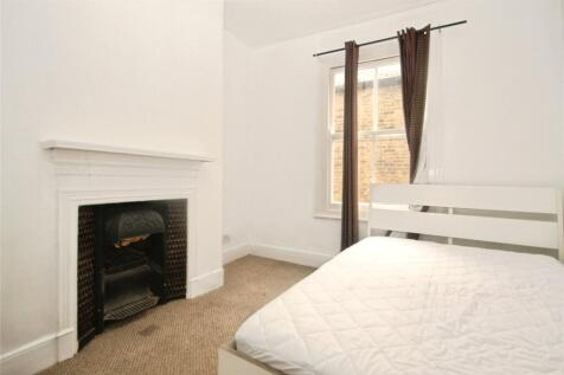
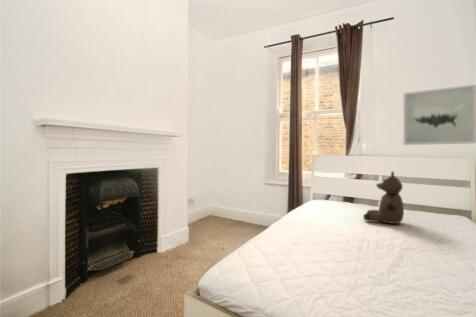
+ wall art (436, 116)
+ teddy bear (383, 196)
